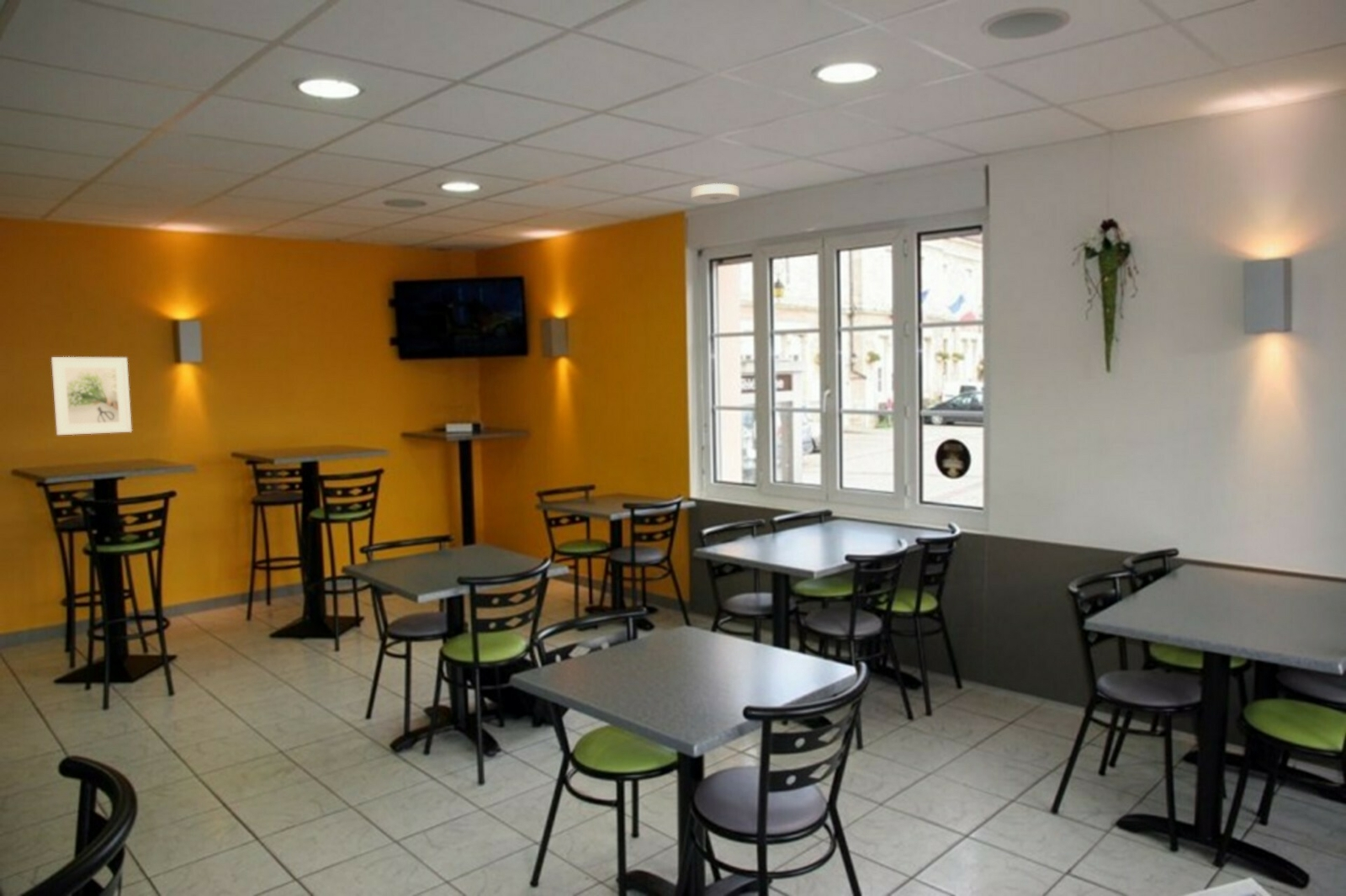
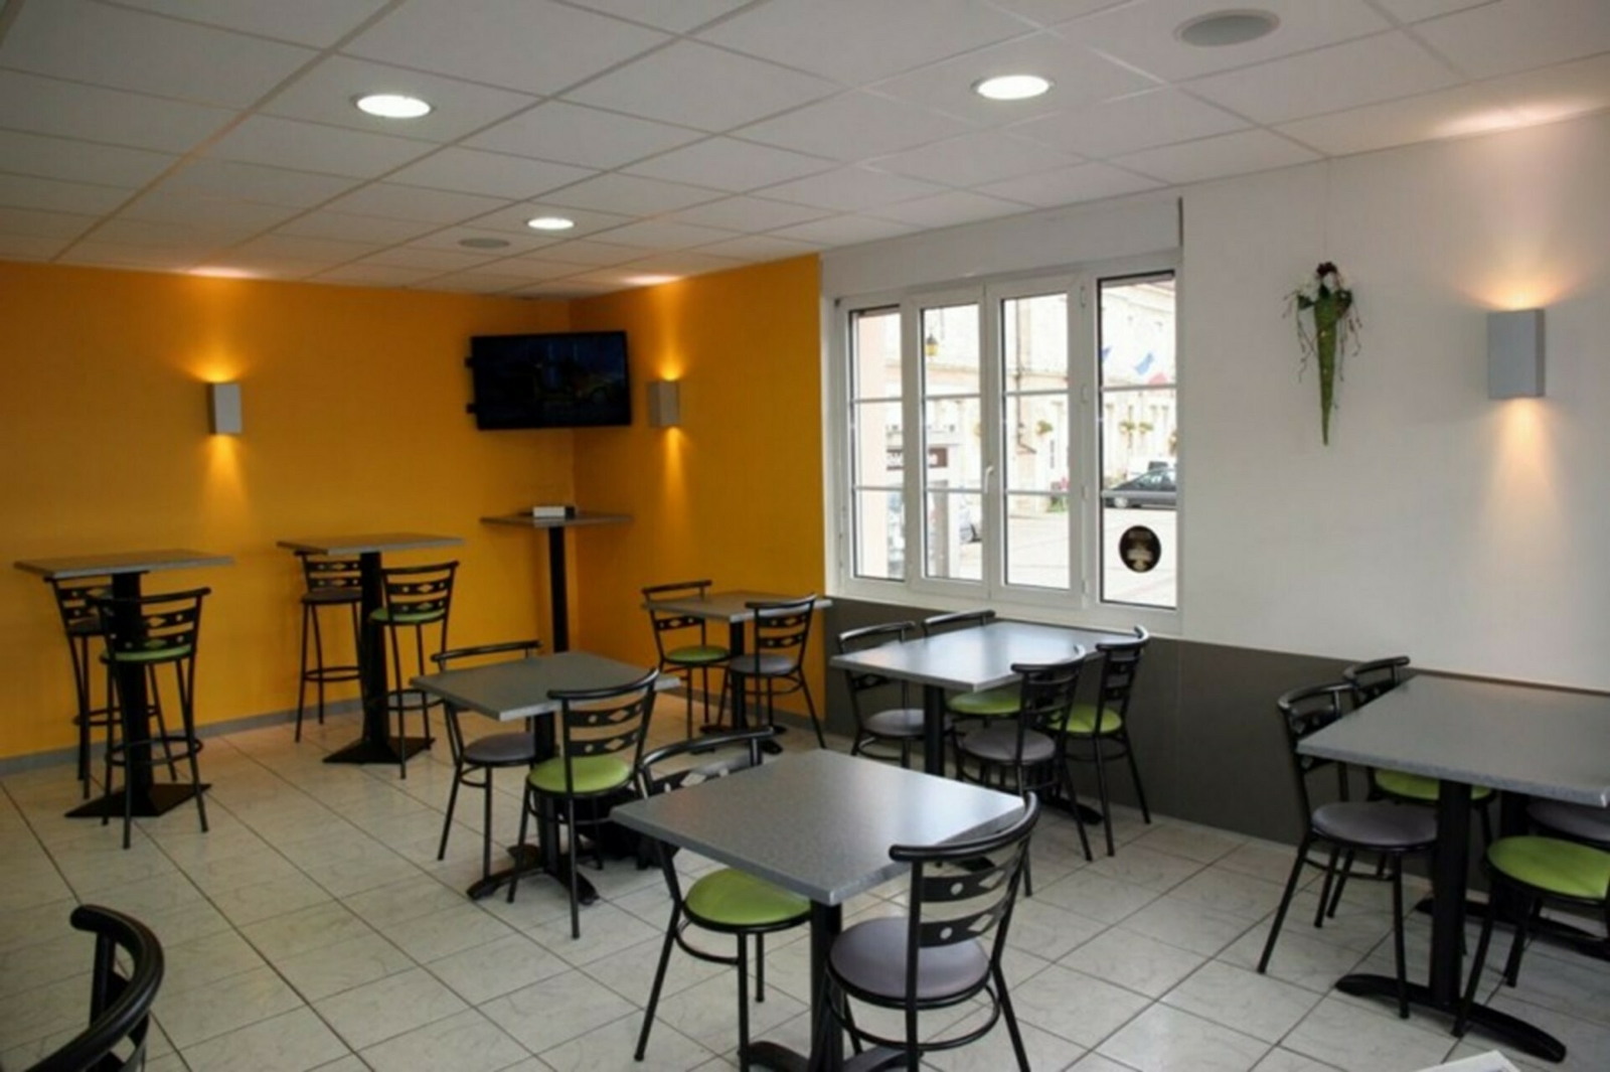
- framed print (93, 395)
- smoke detector (714, 194)
